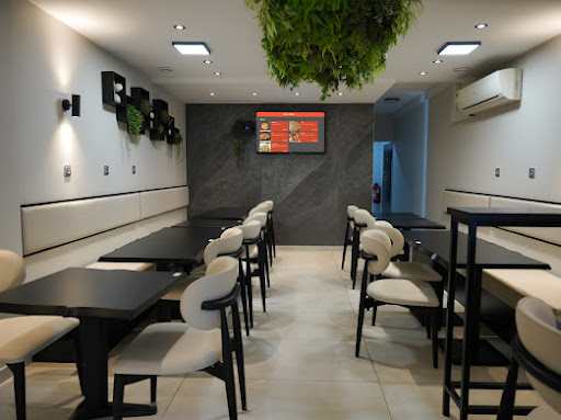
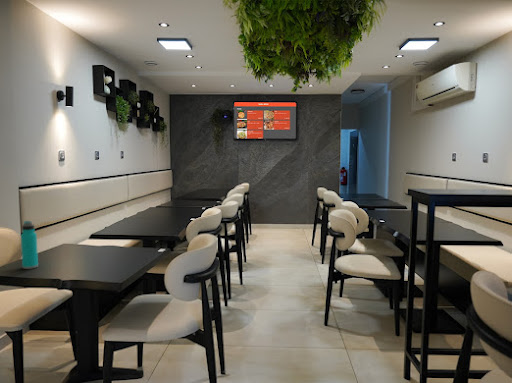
+ water bottle (29, 244)
